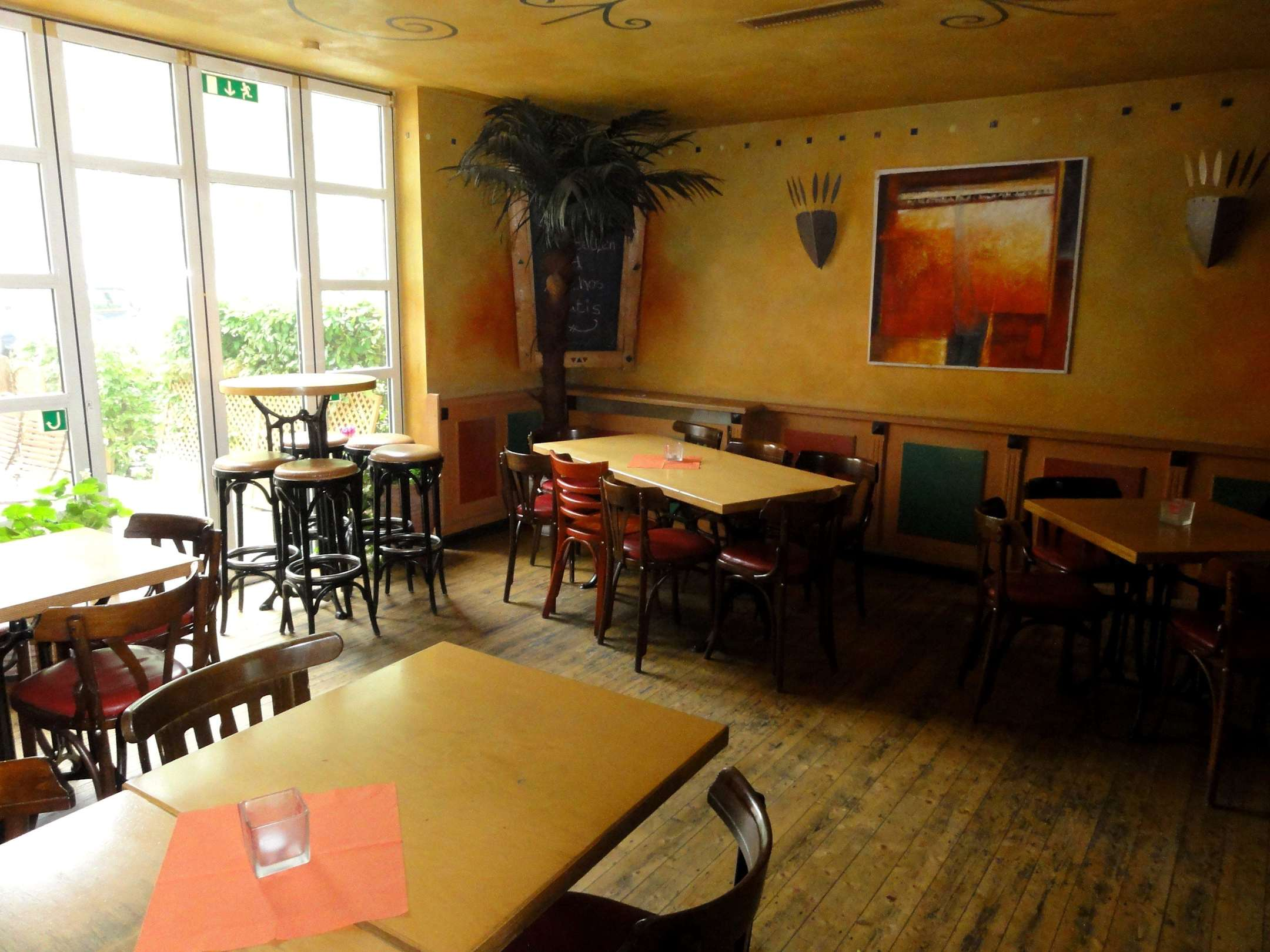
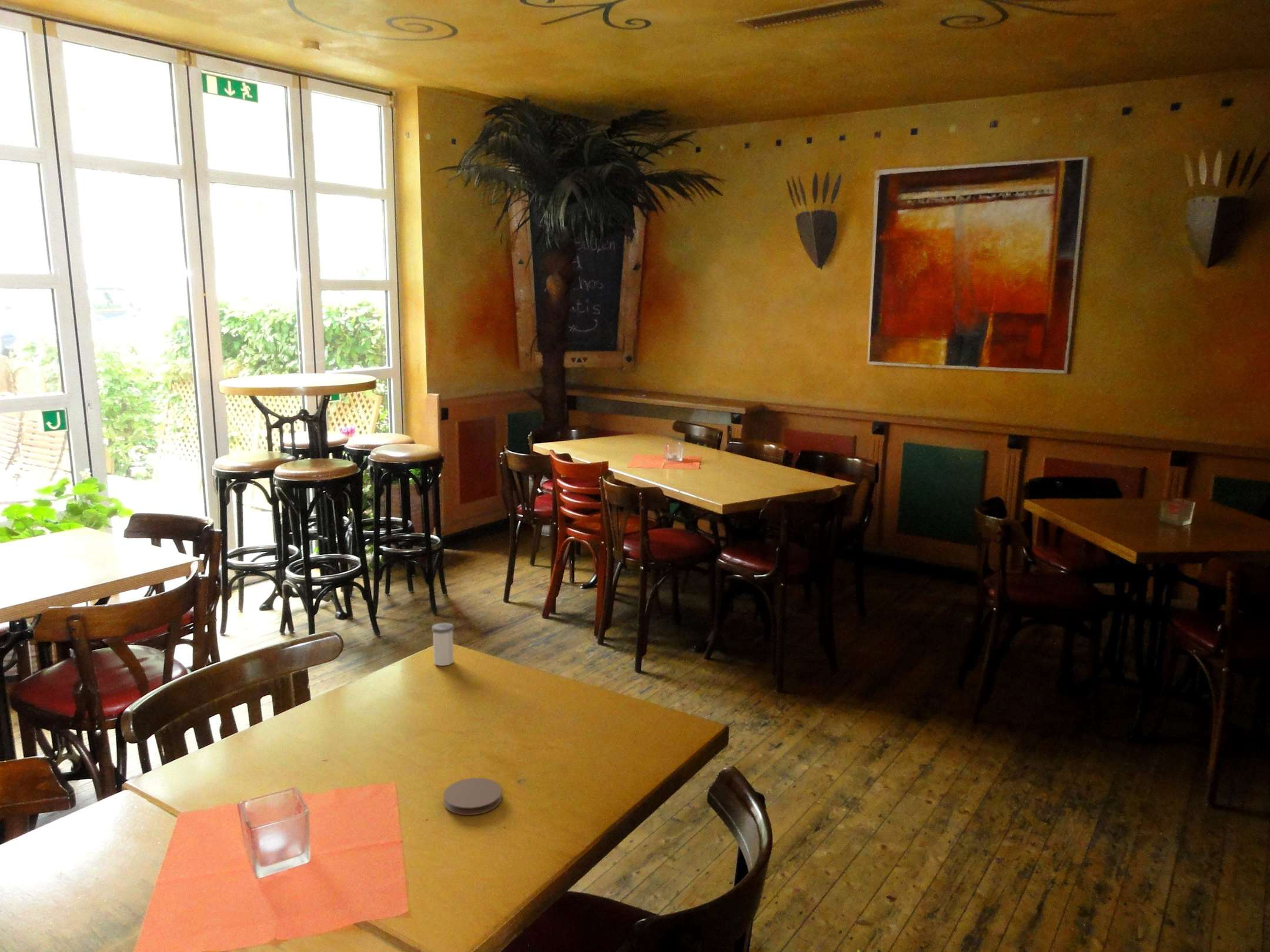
+ coaster (473, 796)
+ salt shaker (443, 644)
